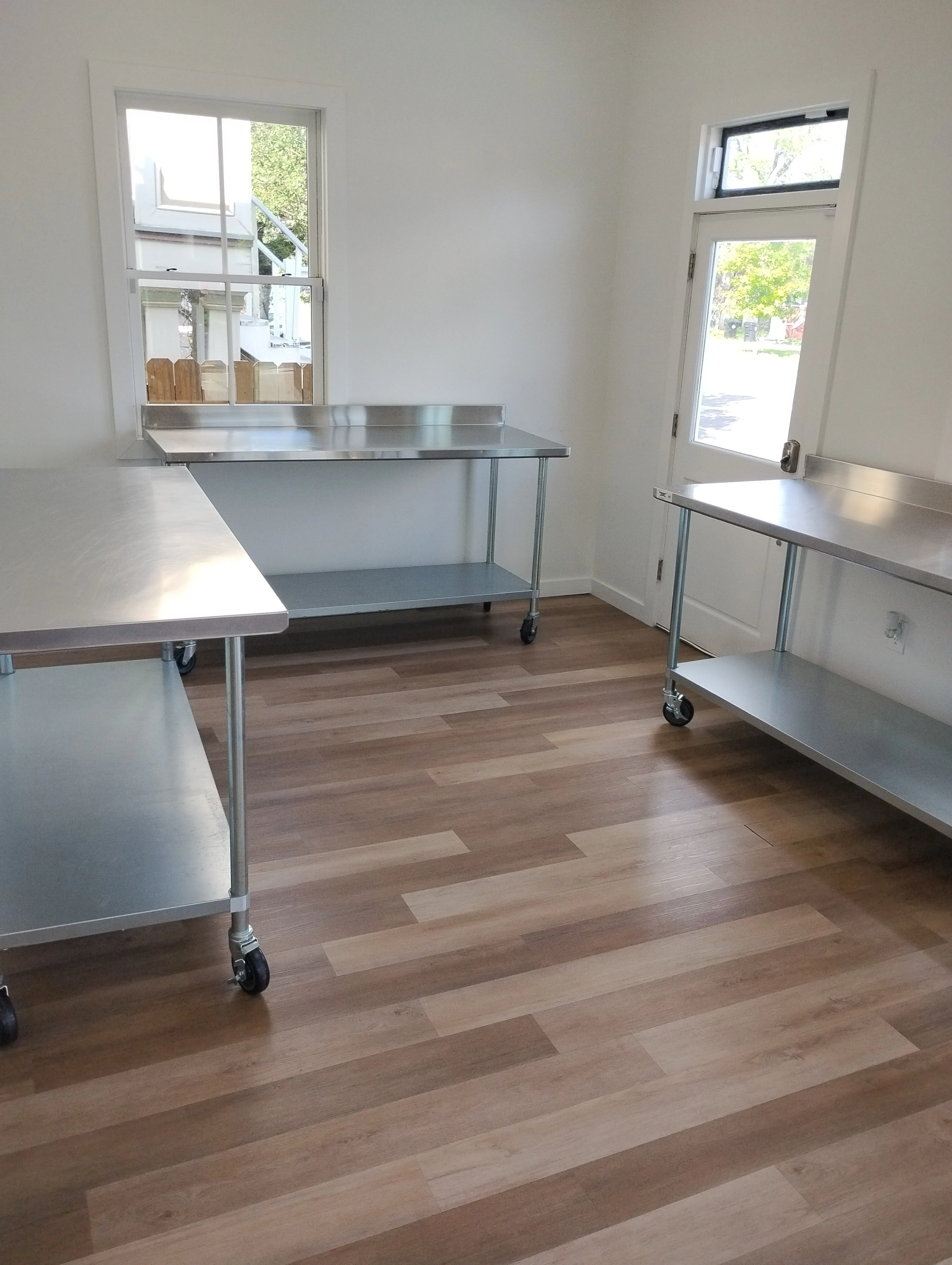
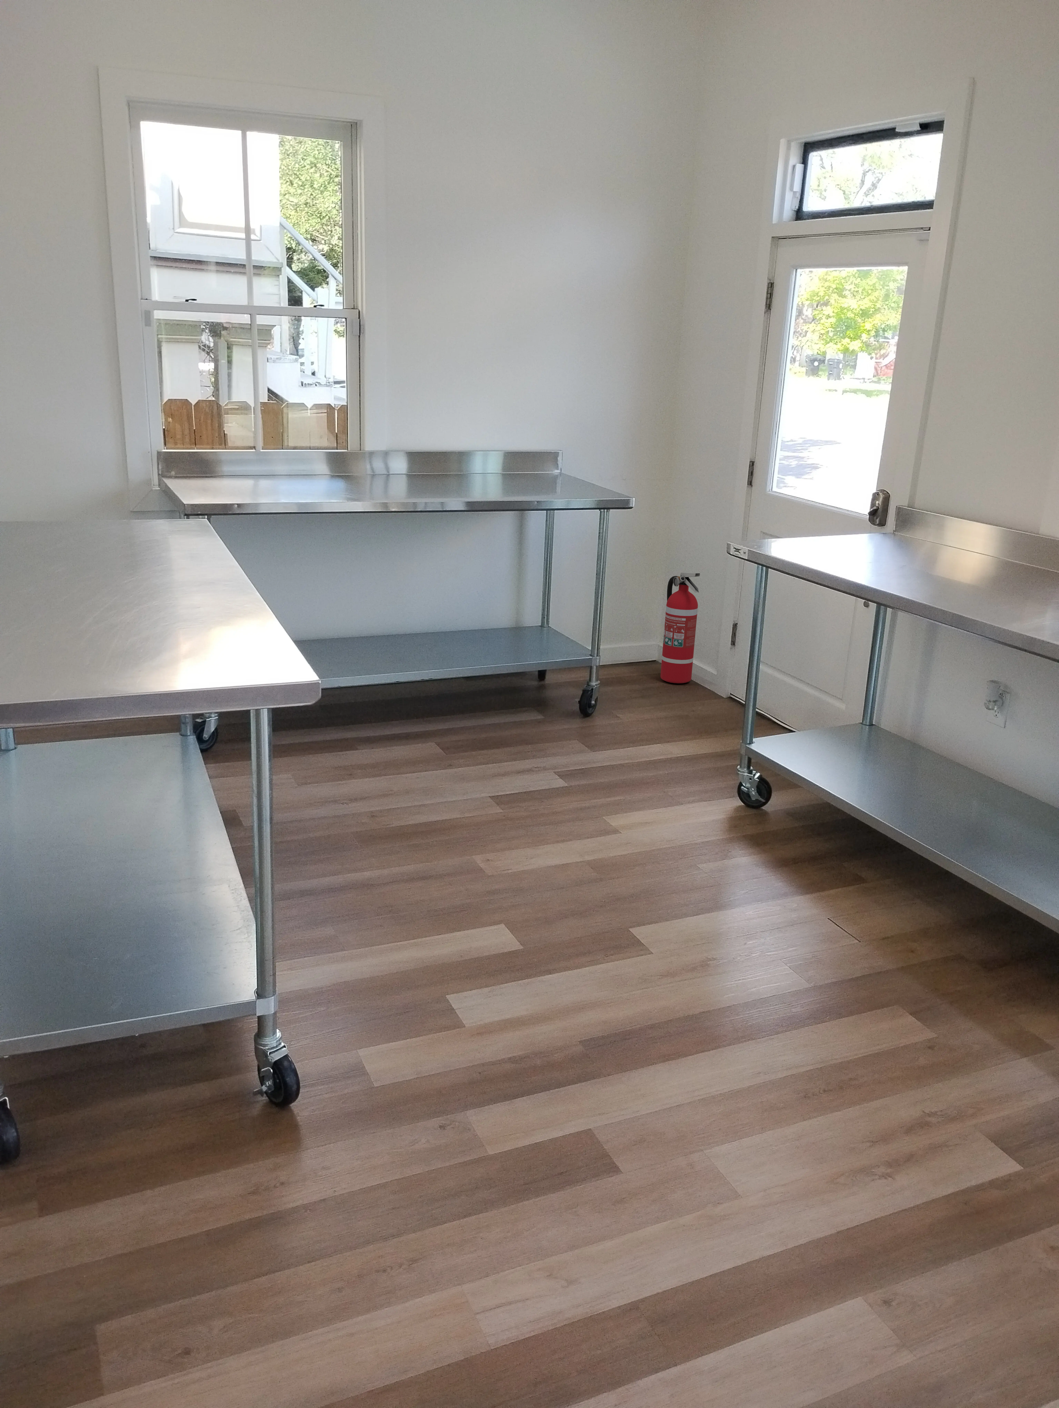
+ fire extinguisher (680, 624)
